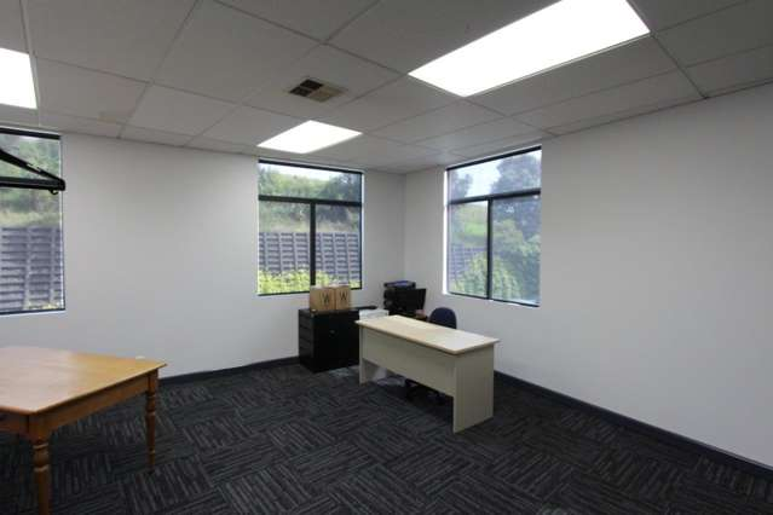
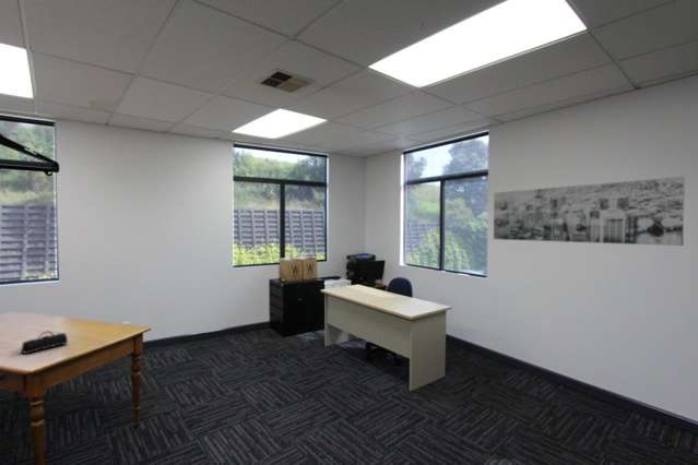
+ pencil case (45, 339)
+ wall art (570, 214)
